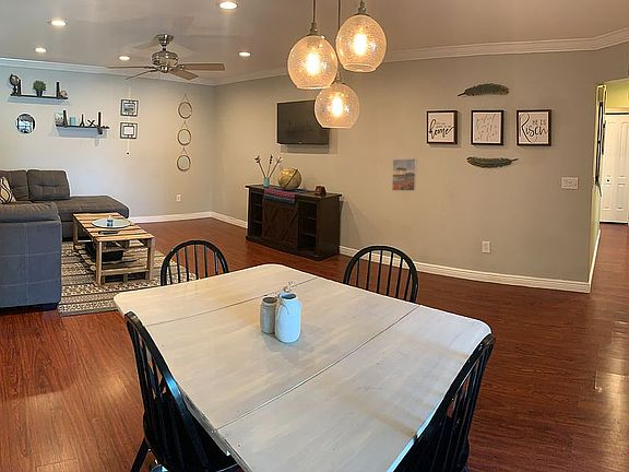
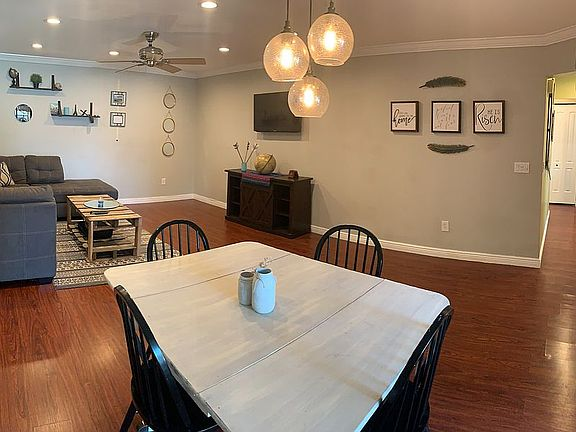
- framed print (404, 175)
